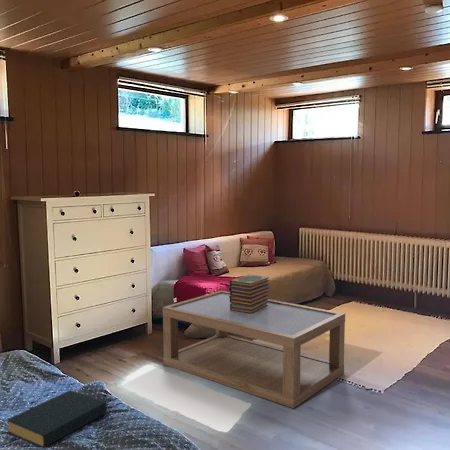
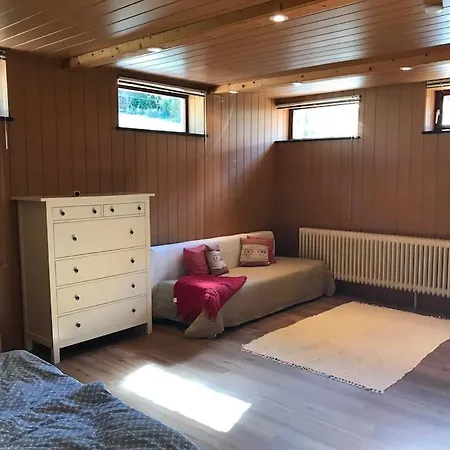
- hardback book (58, 416)
- book stack (249, 291)
- coffee table (251, 341)
